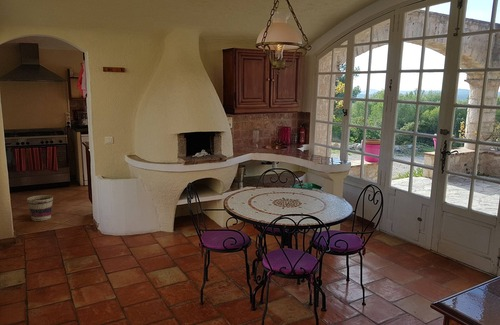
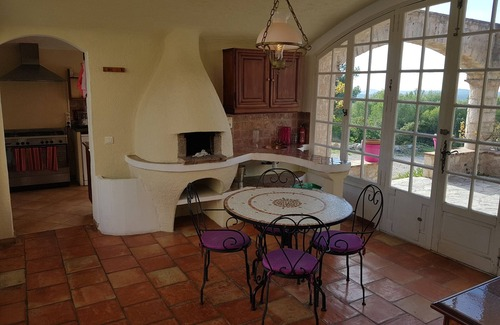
- basket (40, 208)
